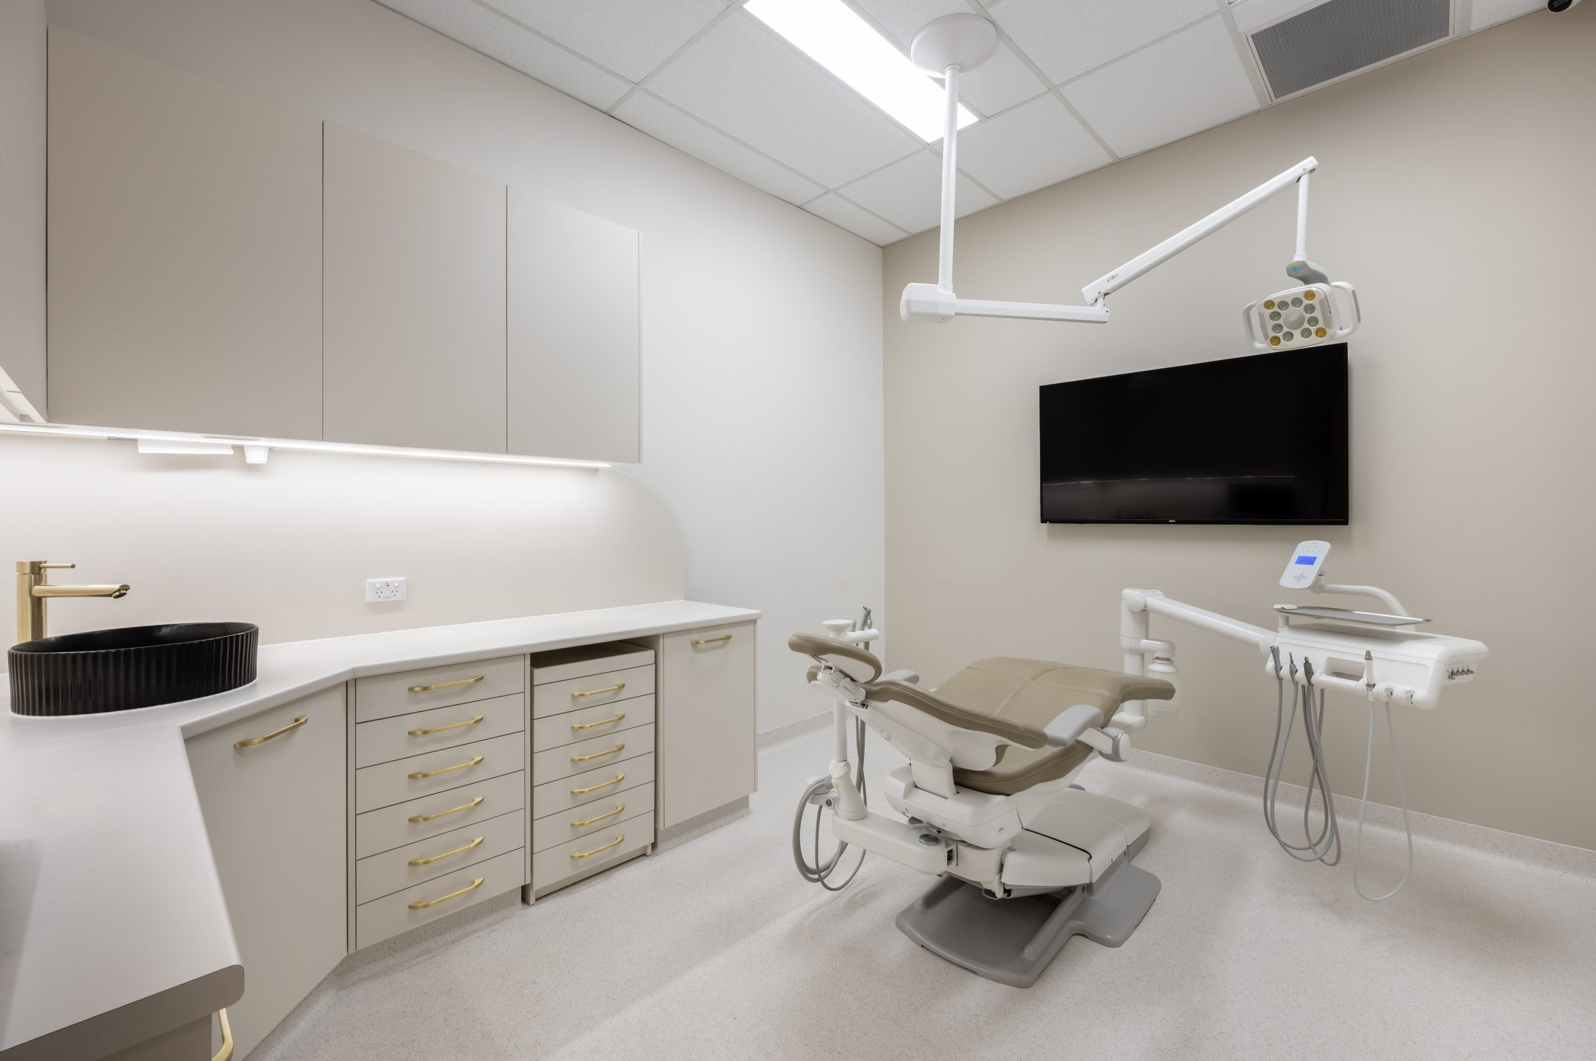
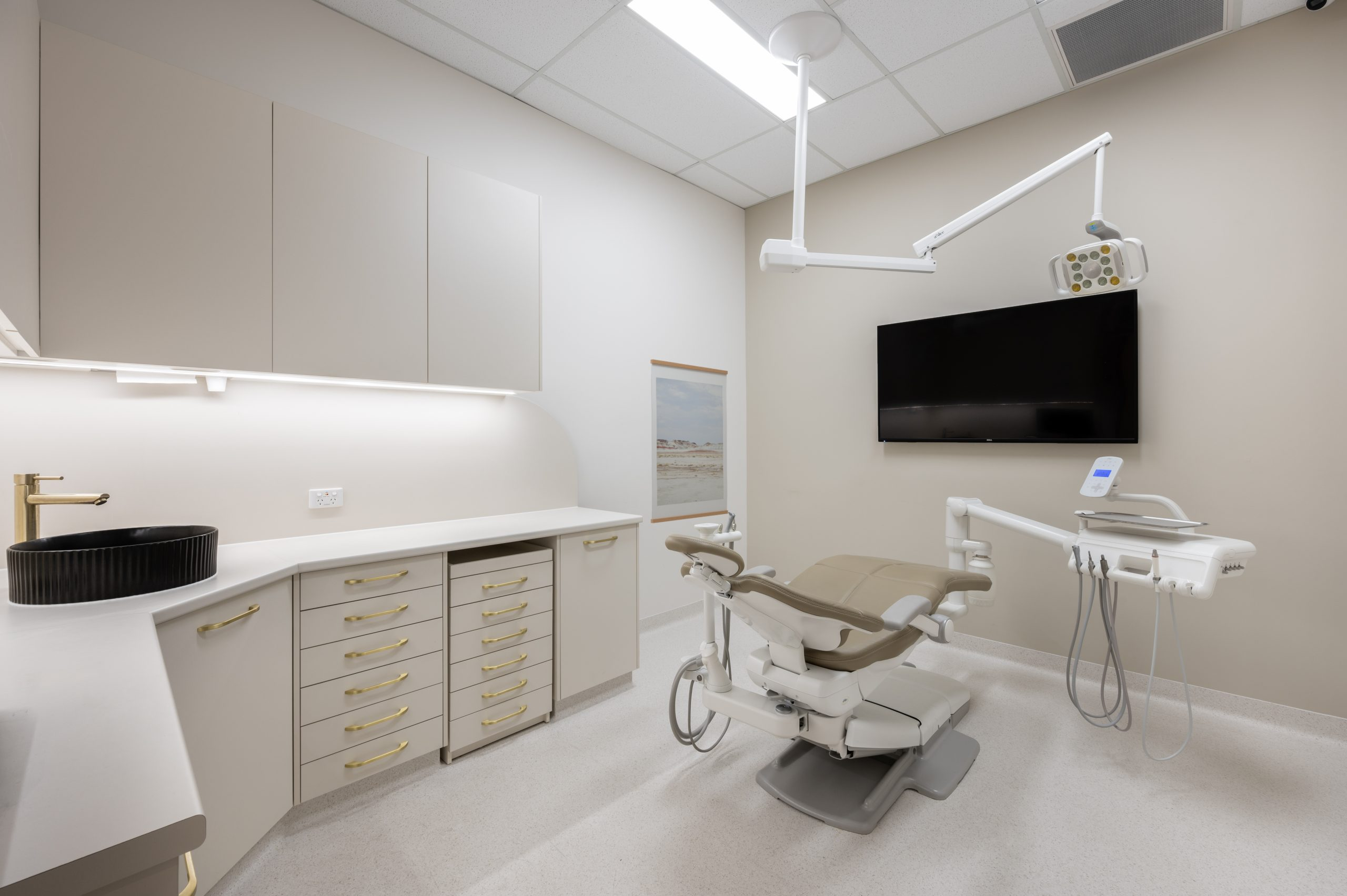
+ wall art (691, 441)
